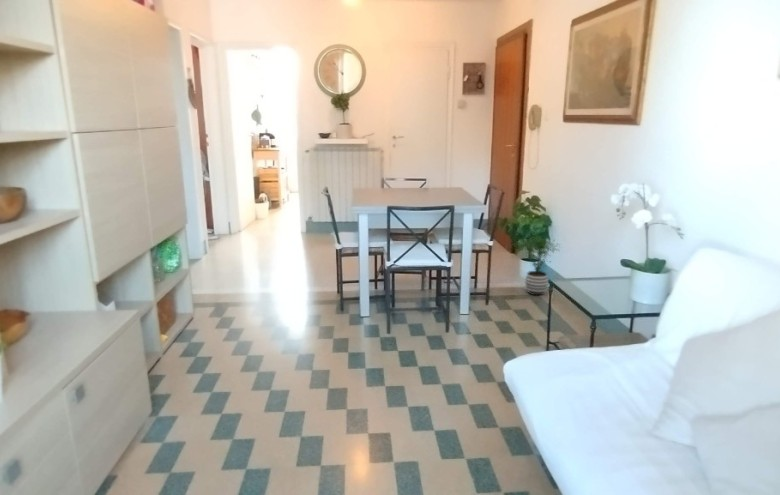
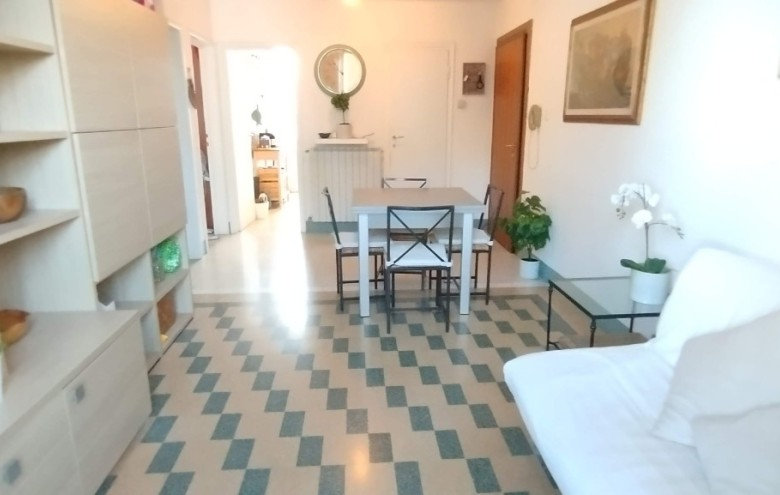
- potted plant (536, 263)
